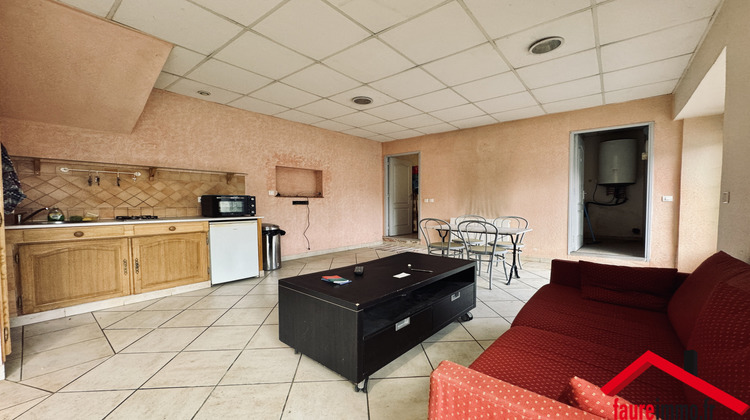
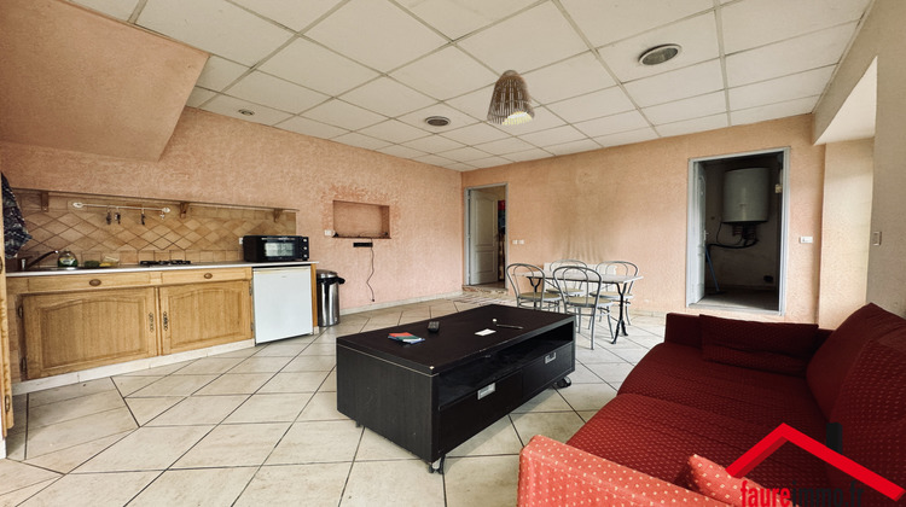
+ lamp shade (511, 94)
